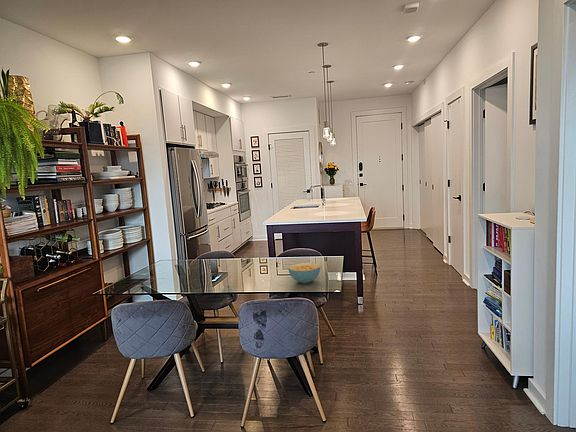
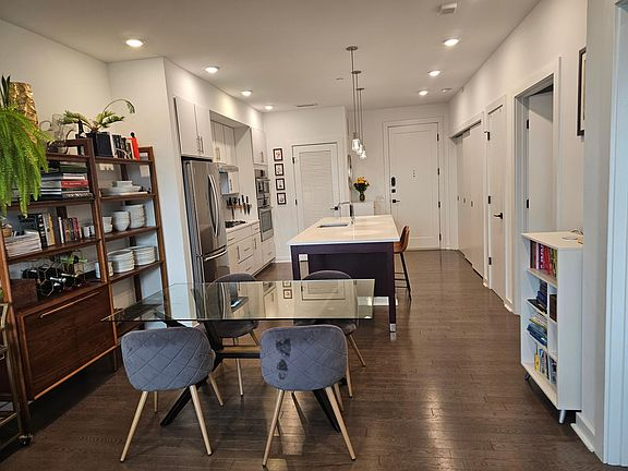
- cereal bowl (304, 274)
